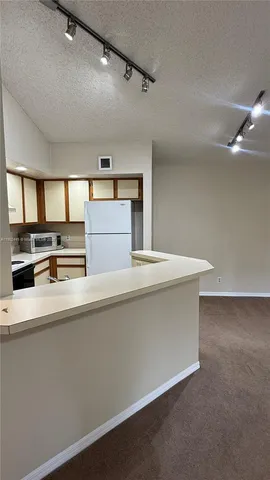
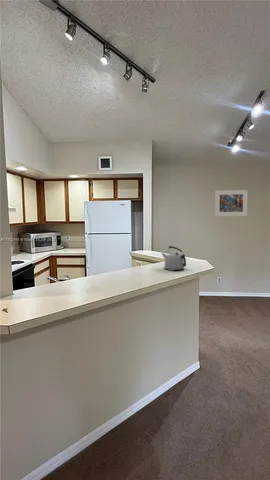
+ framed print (231, 203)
+ kettle (173, 257)
